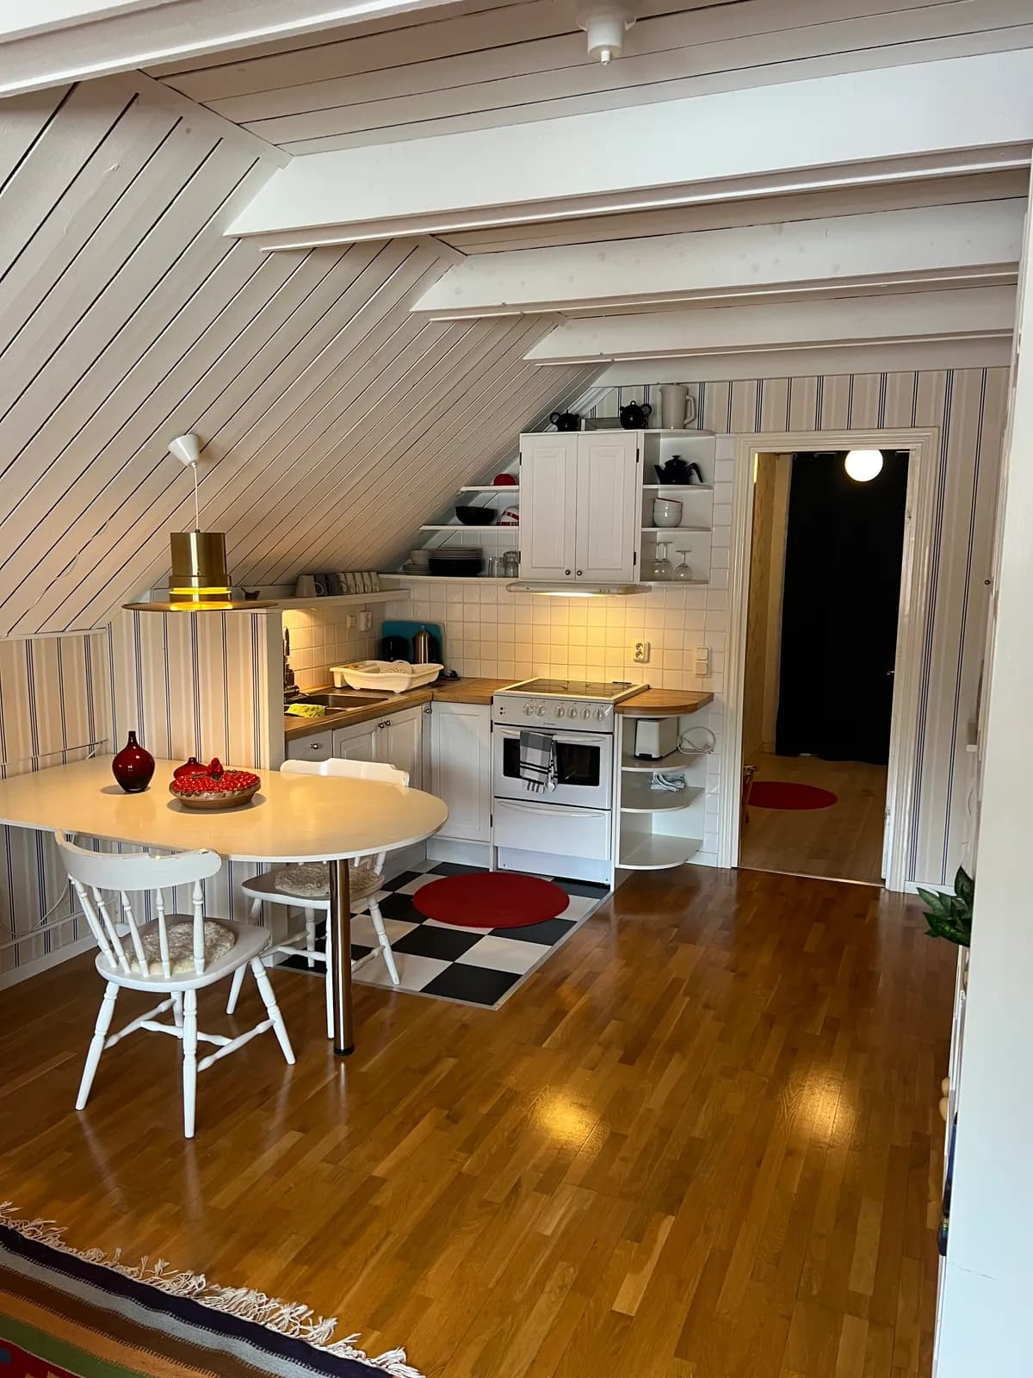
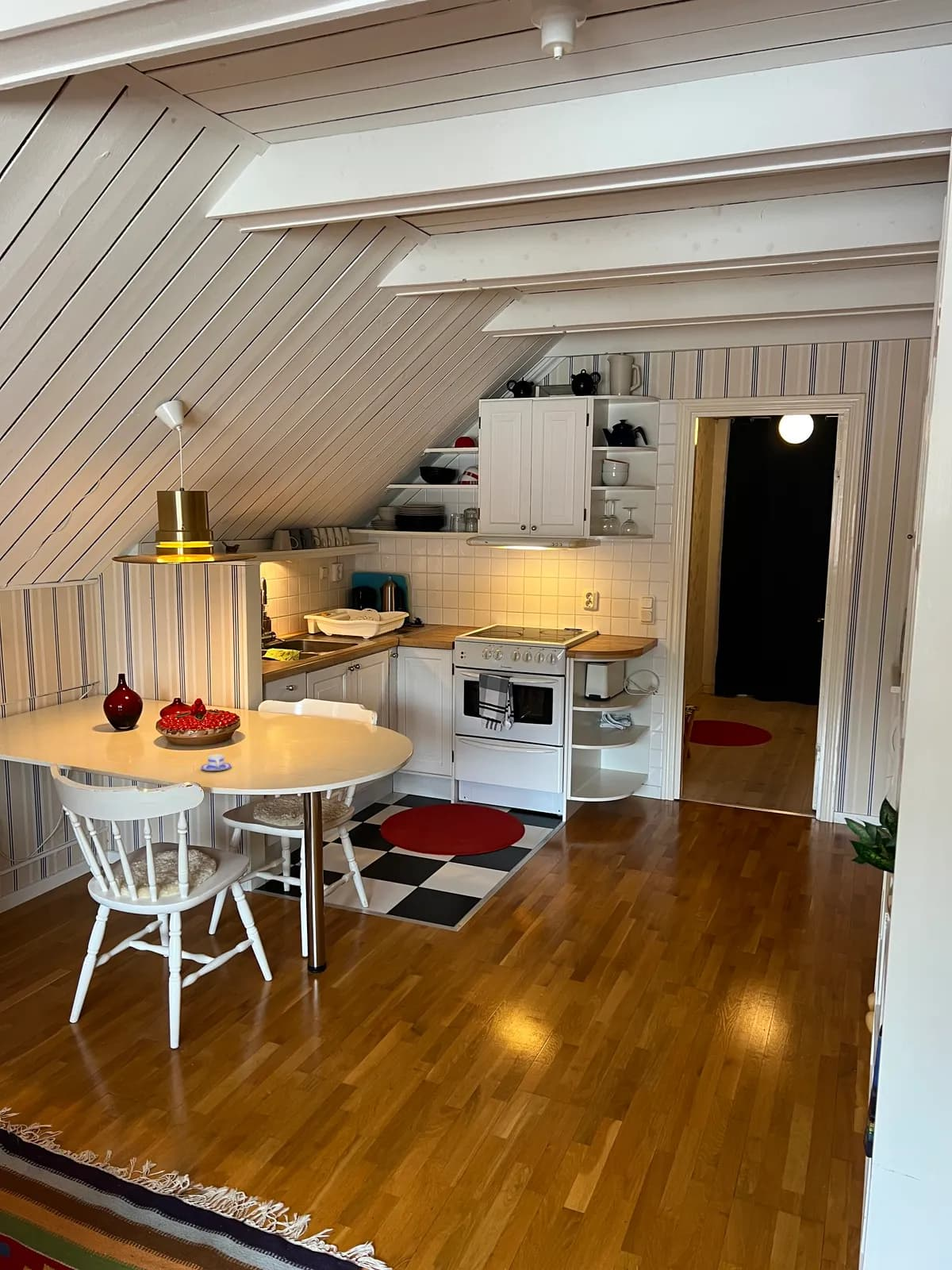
+ teacup (216, 762)
